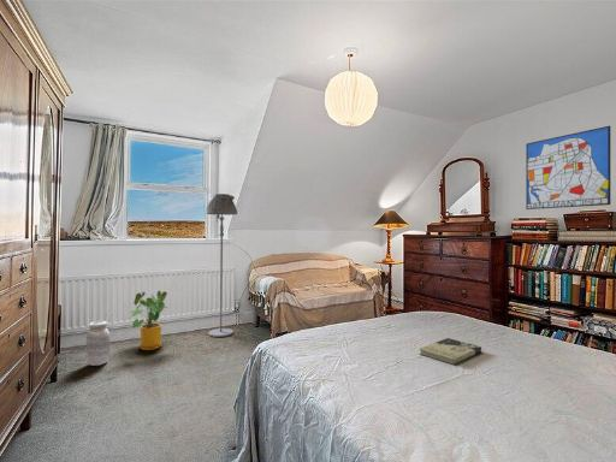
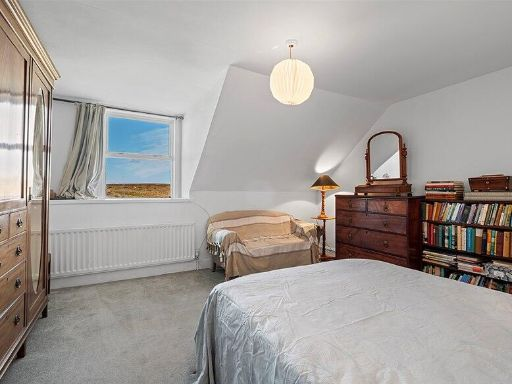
- wall art (564, 171)
- house plant (148, 320)
- vase (97, 342)
- book (450, 349)
- floor lamp (220, 263)
